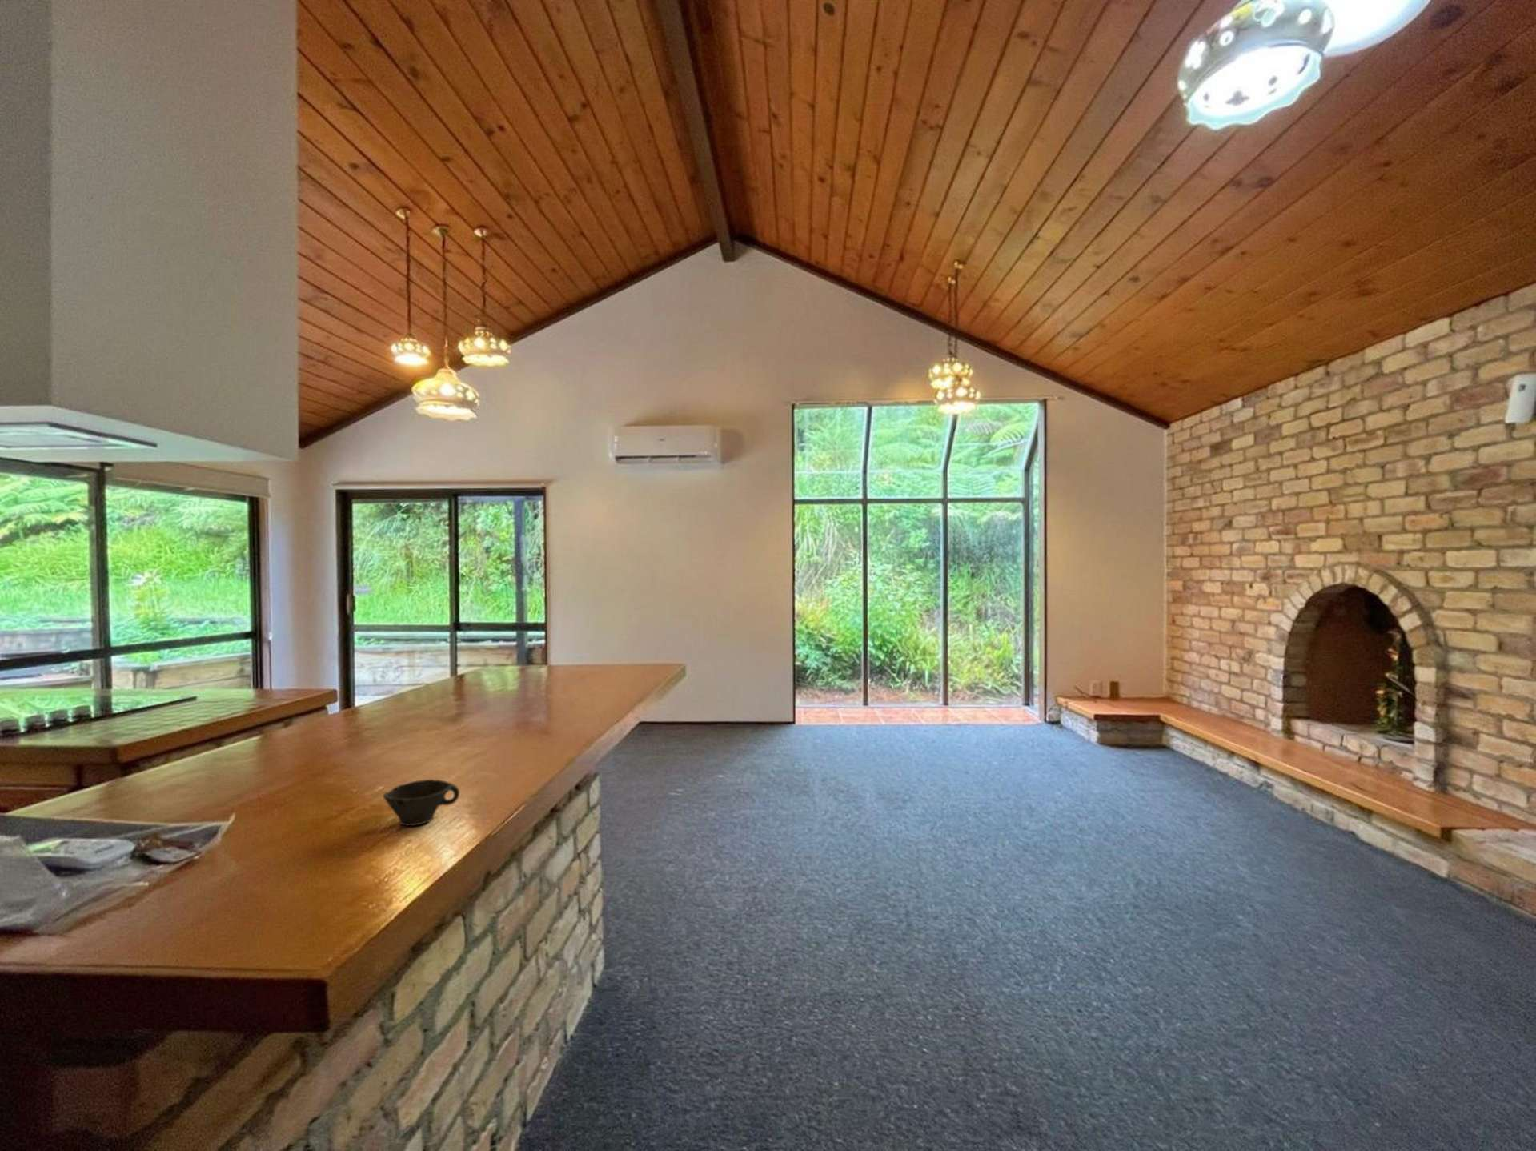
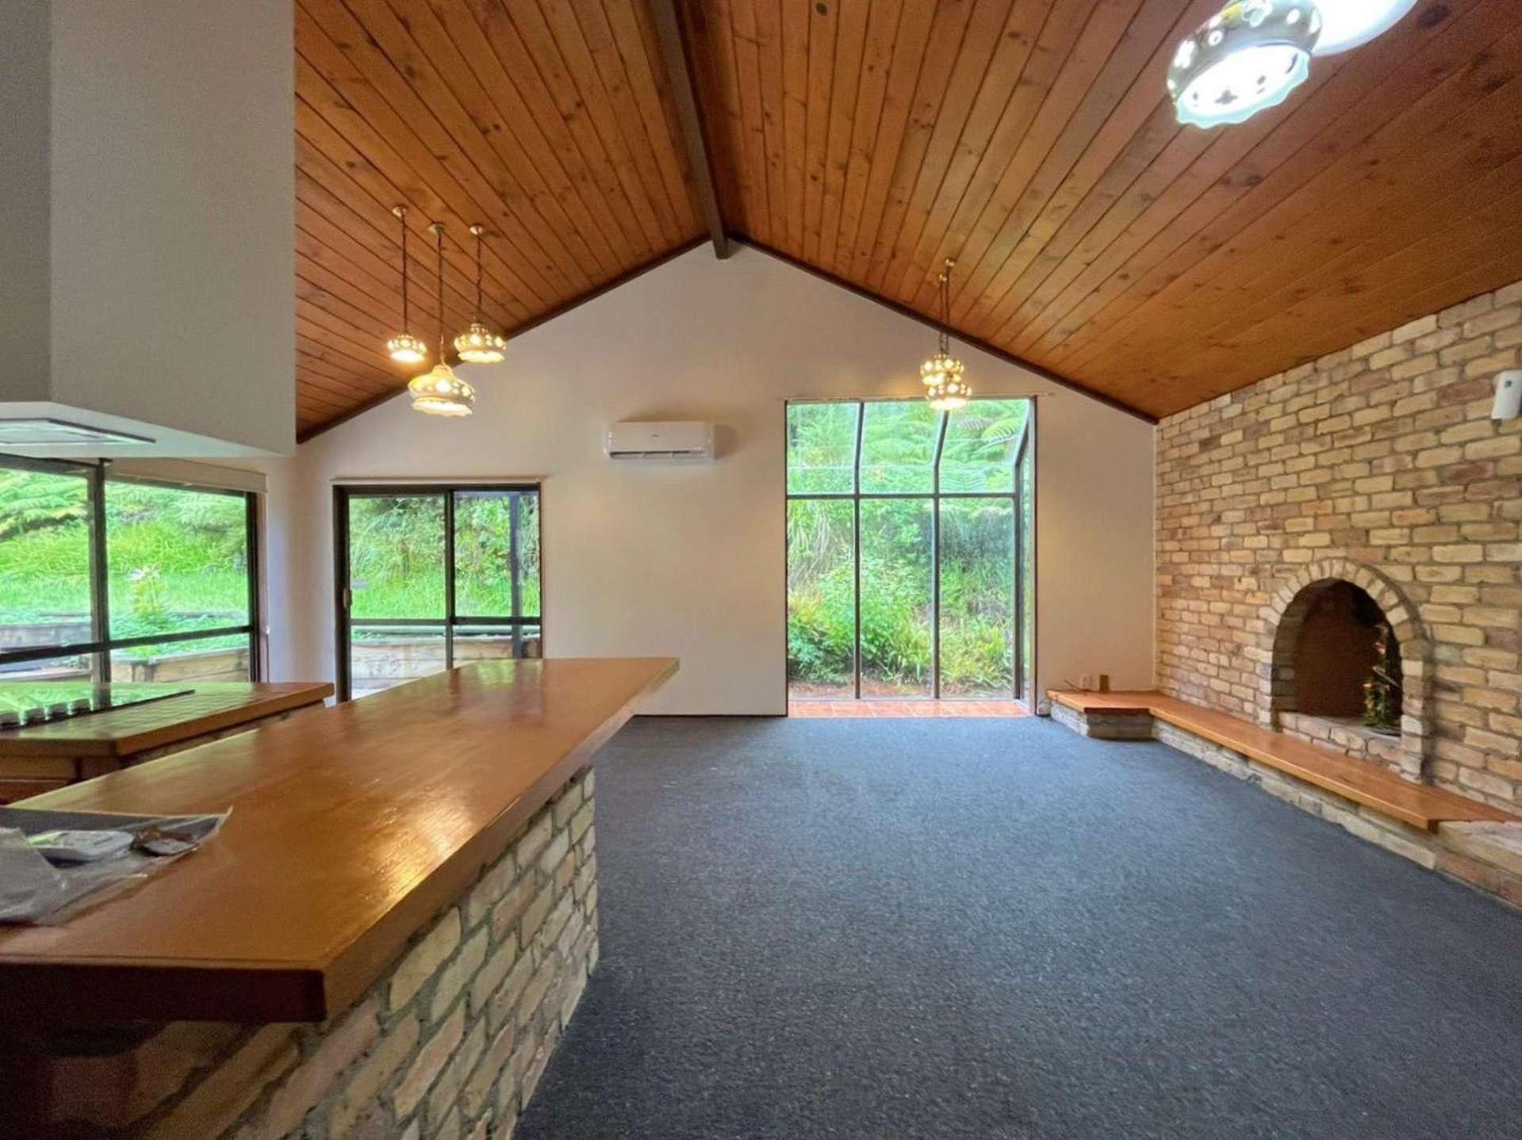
- cup (422, 804)
